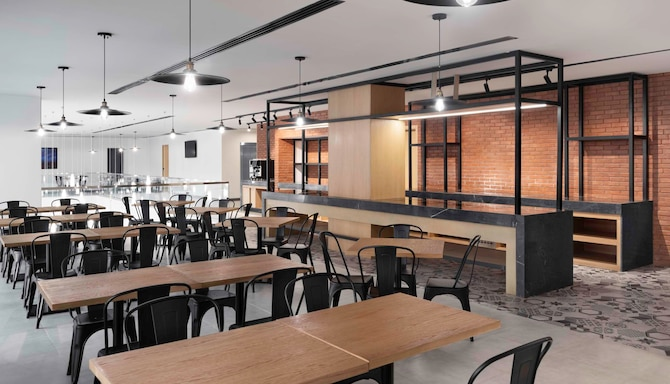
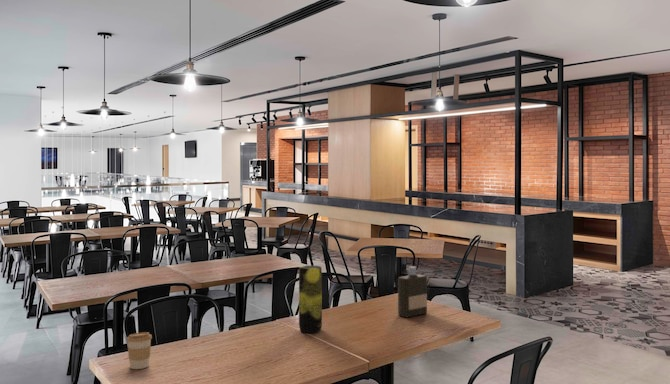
+ coffee cup (139, 349)
+ bottle (412, 290)
+ vase (310, 298)
